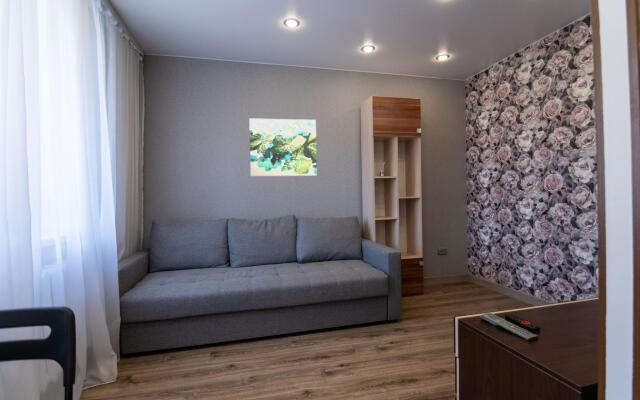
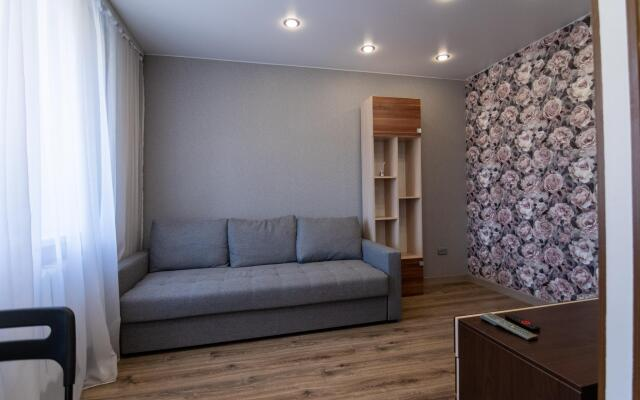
- wall art (283, 147)
